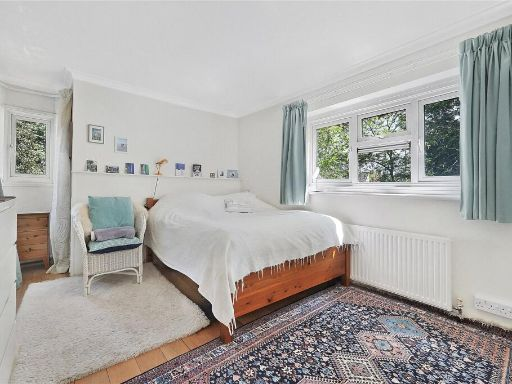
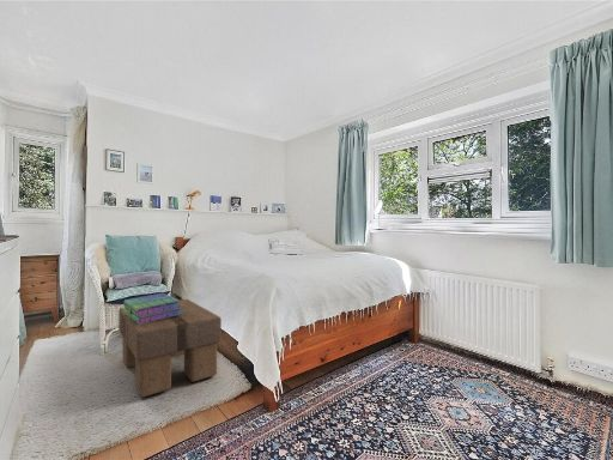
+ stack of books (152, 307)
+ footstool (166, 339)
